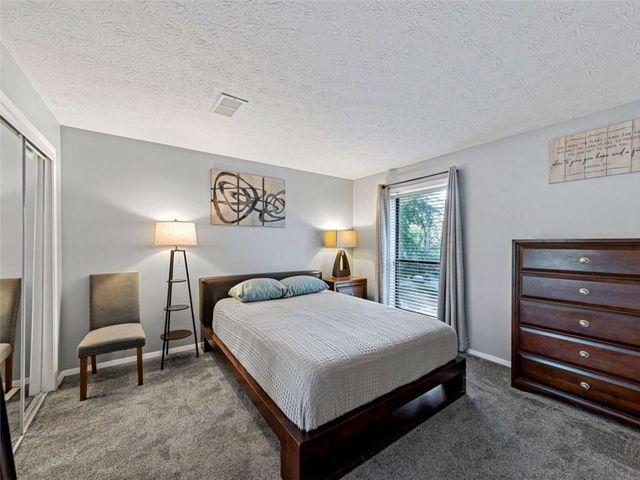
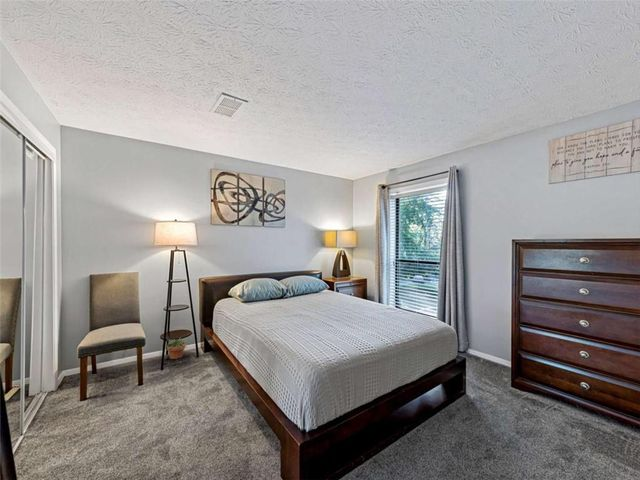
+ potted plant (177, 345)
